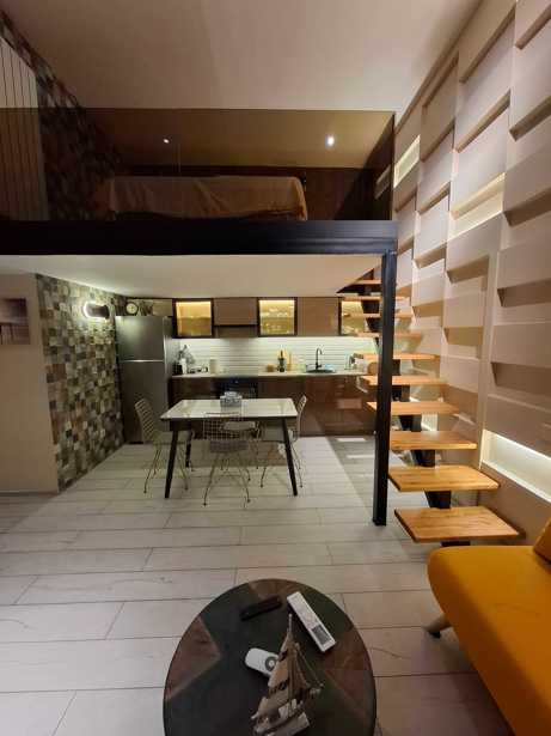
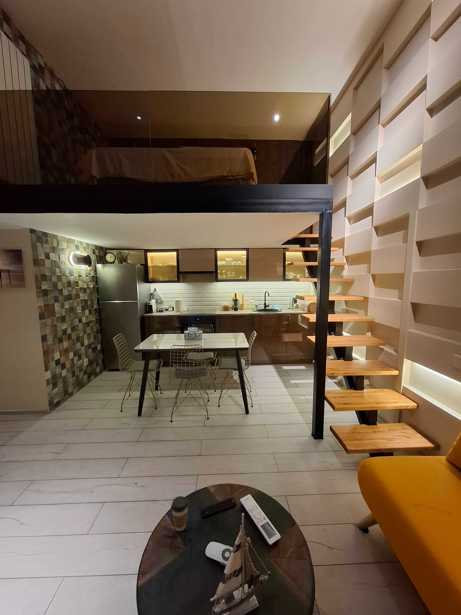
+ coffee cup (180, 513)
